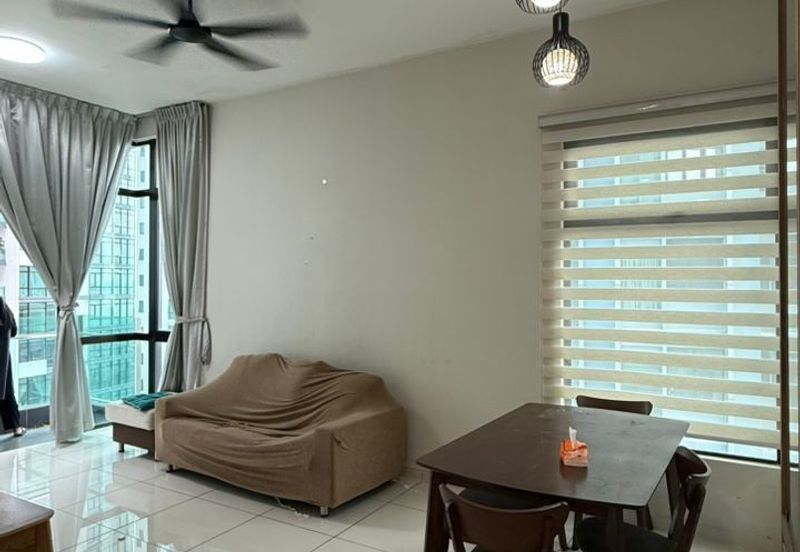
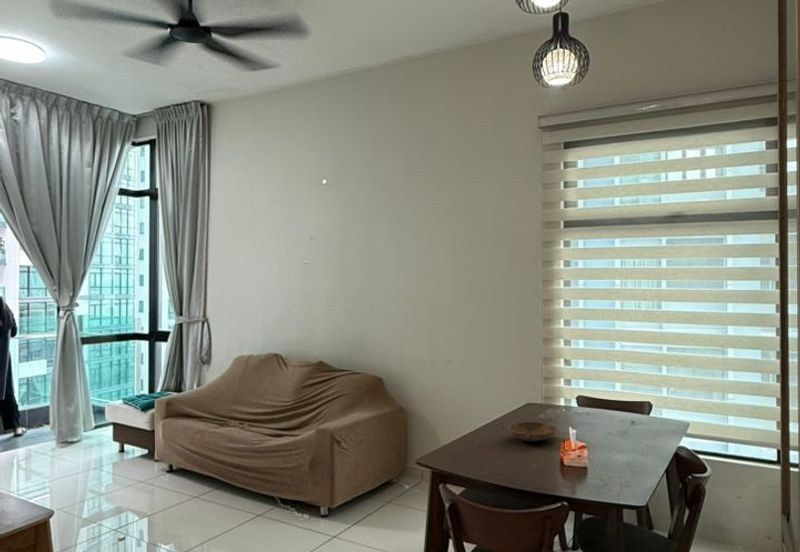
+ bowl (532, 433)
